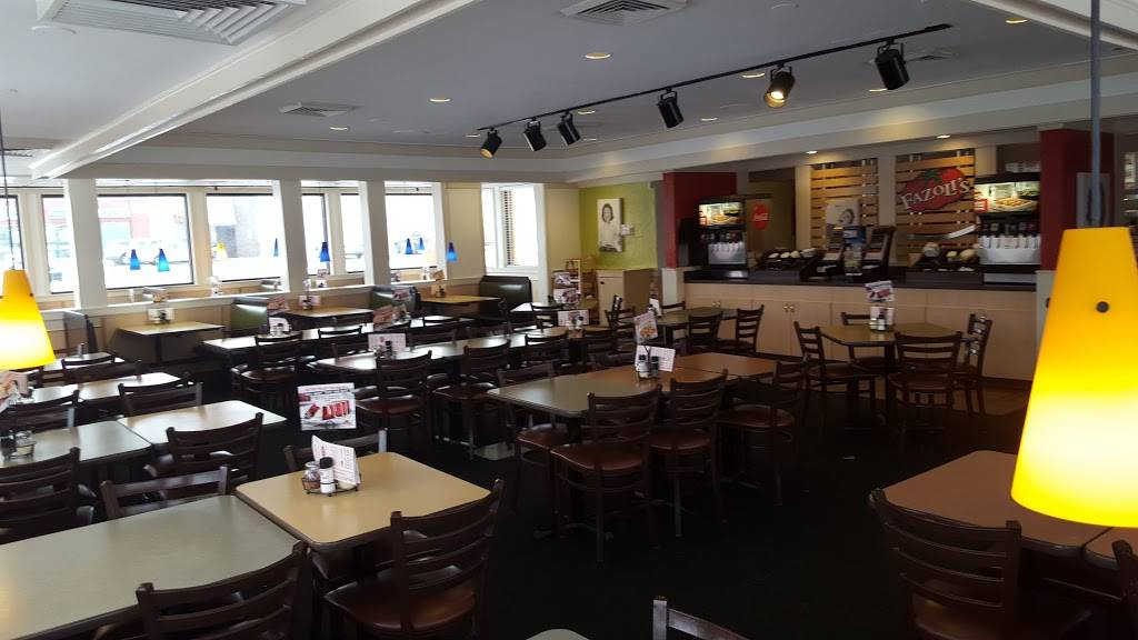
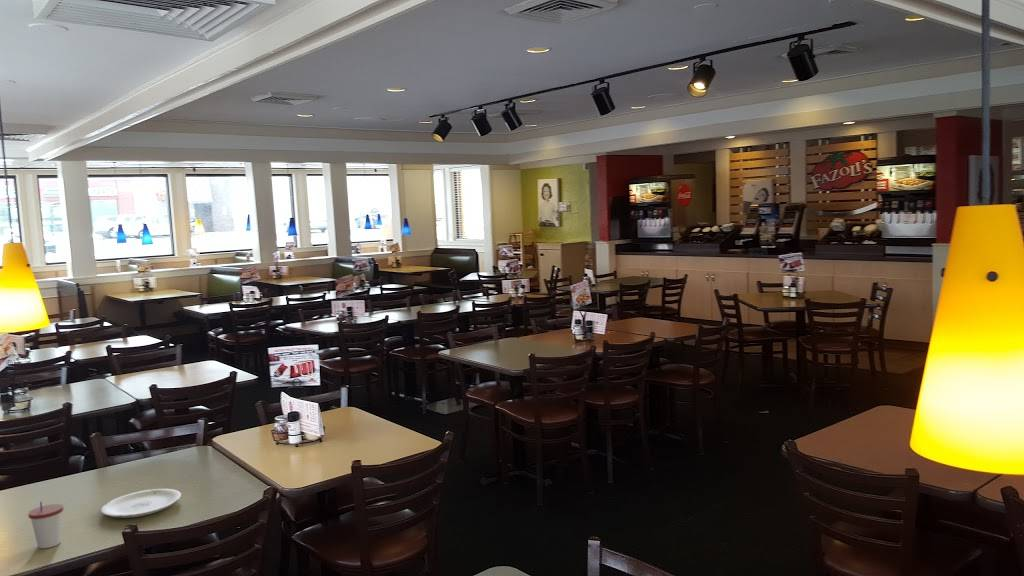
+ plate (142, 504)
+ cup (47, 522)
